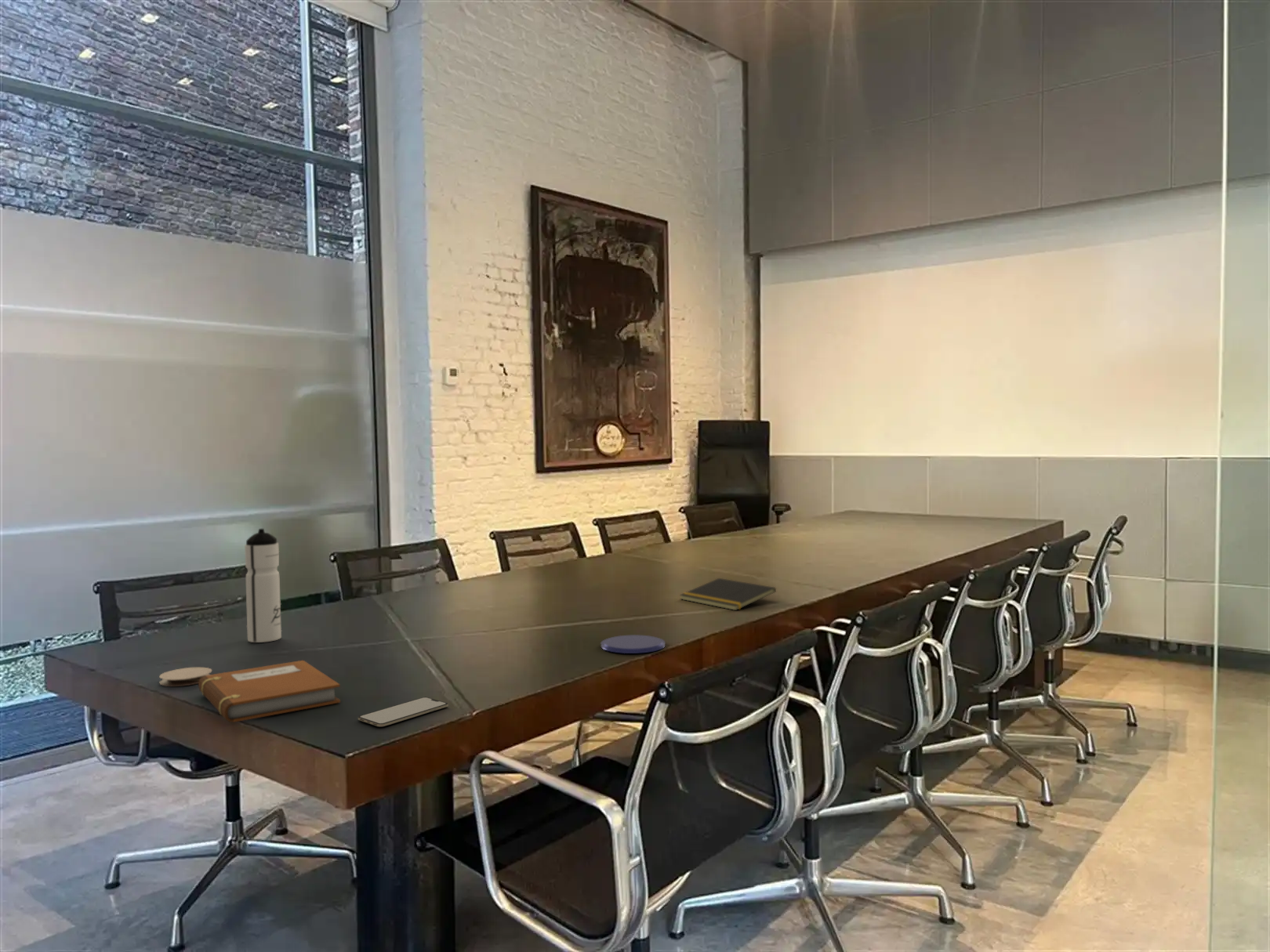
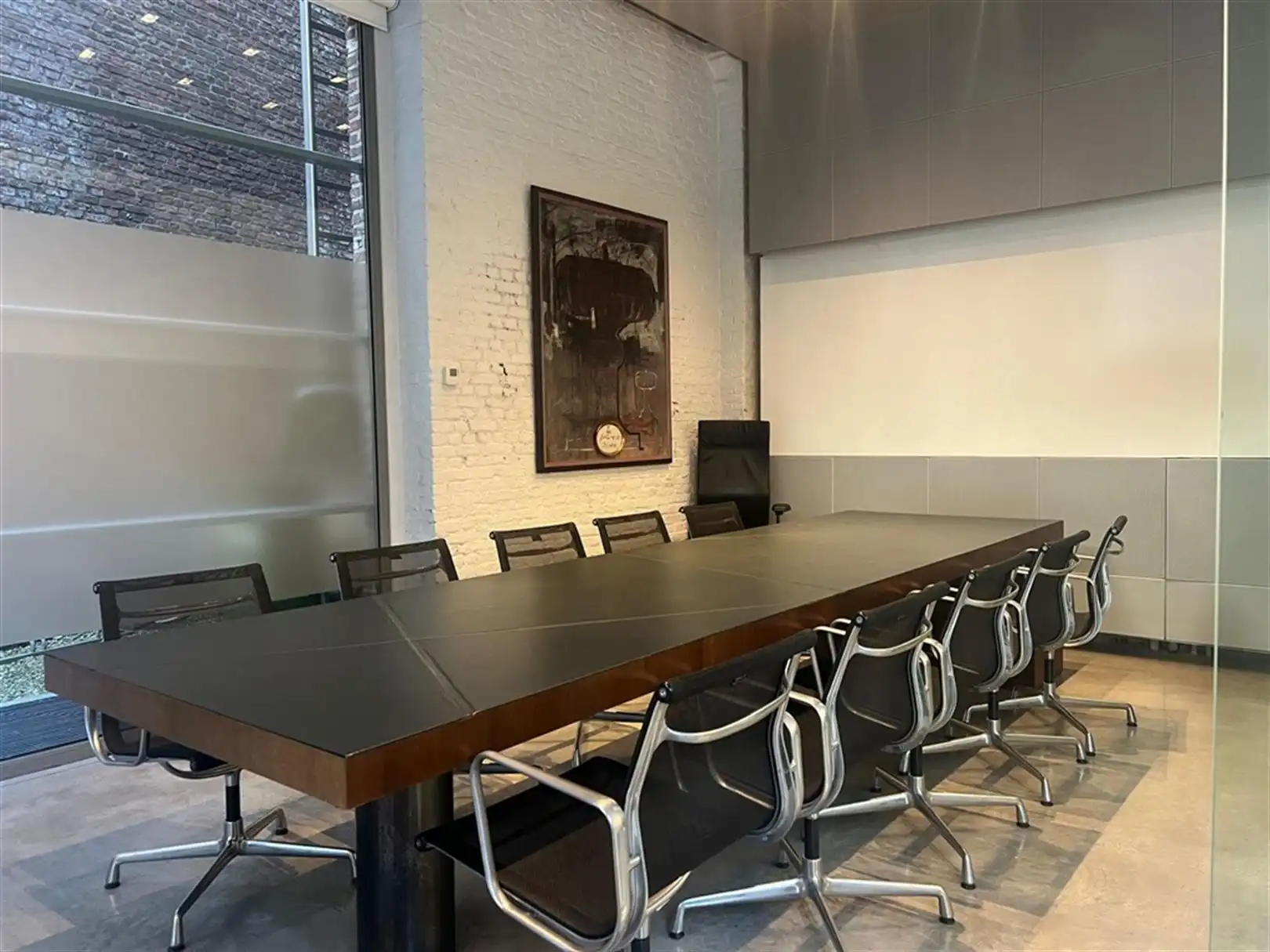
- notepad (727, 593)
- notebook (267, 688)
- water bottle (263, 584)
- coaster (186, 676)
- smartphone (404, 711)
- saucer (633, 643)
